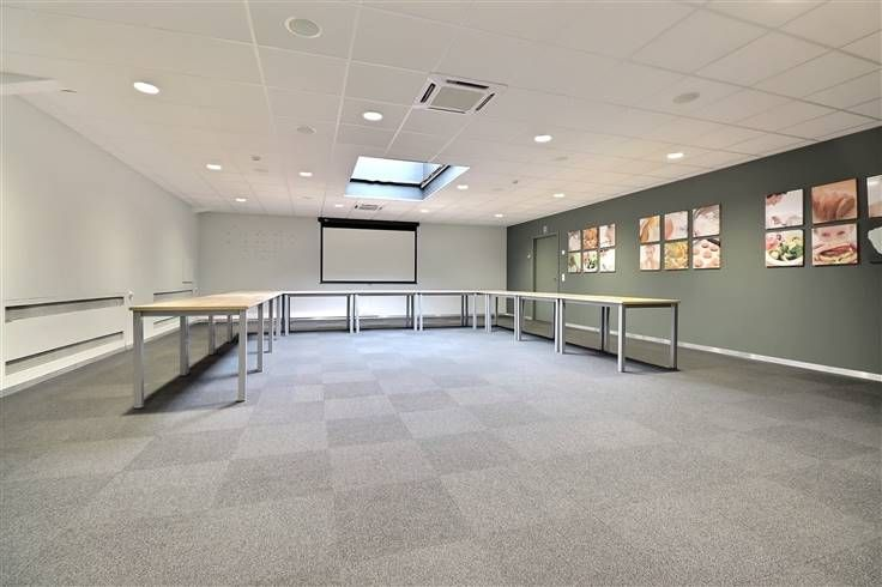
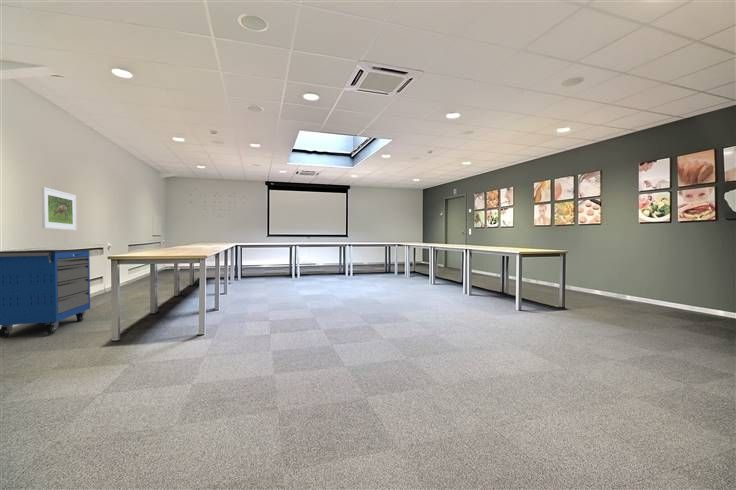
+ storage cabinet (44, 289)
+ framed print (60, 210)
